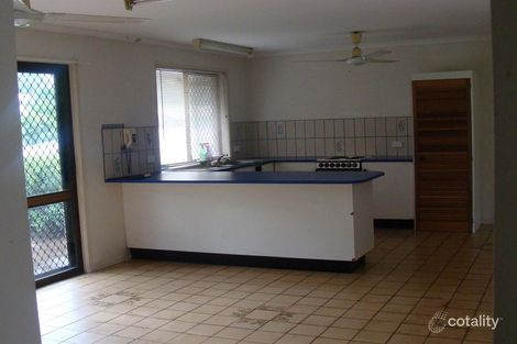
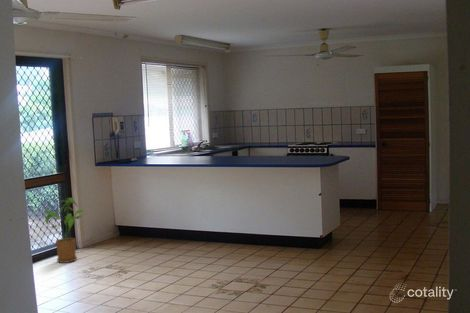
+ house plant (68, 229)
